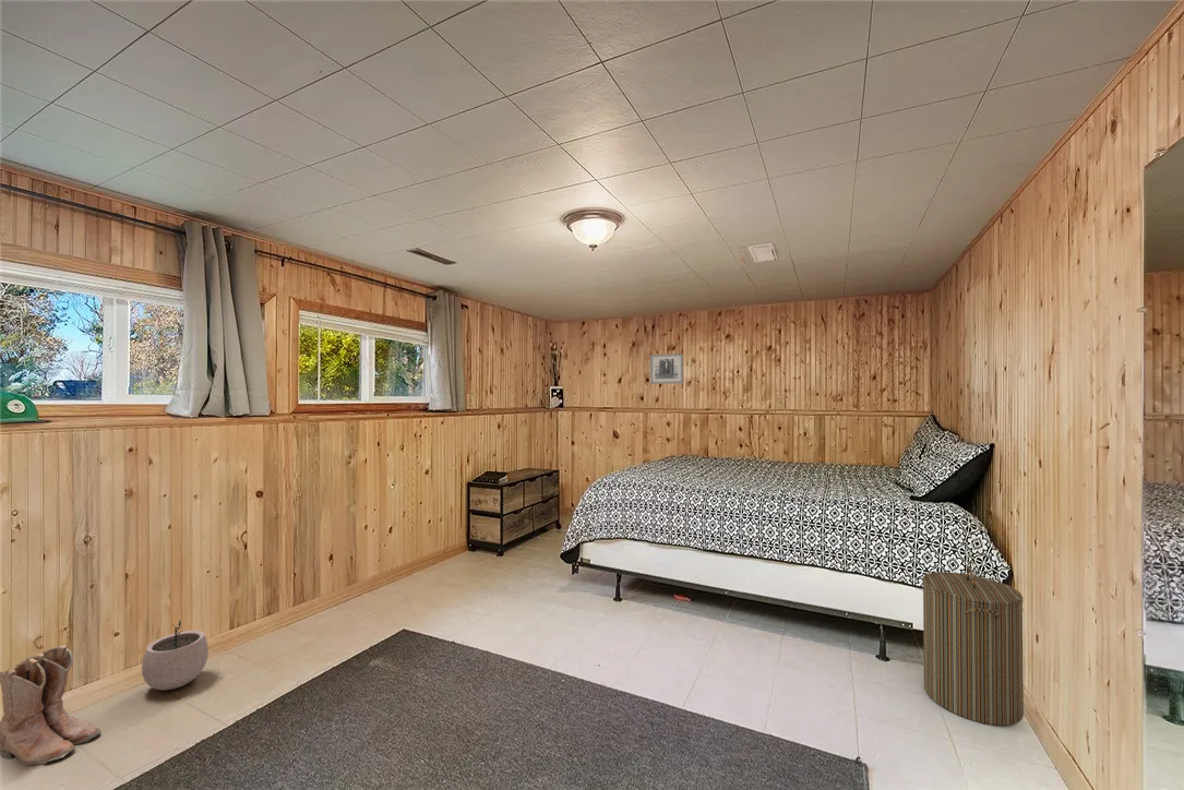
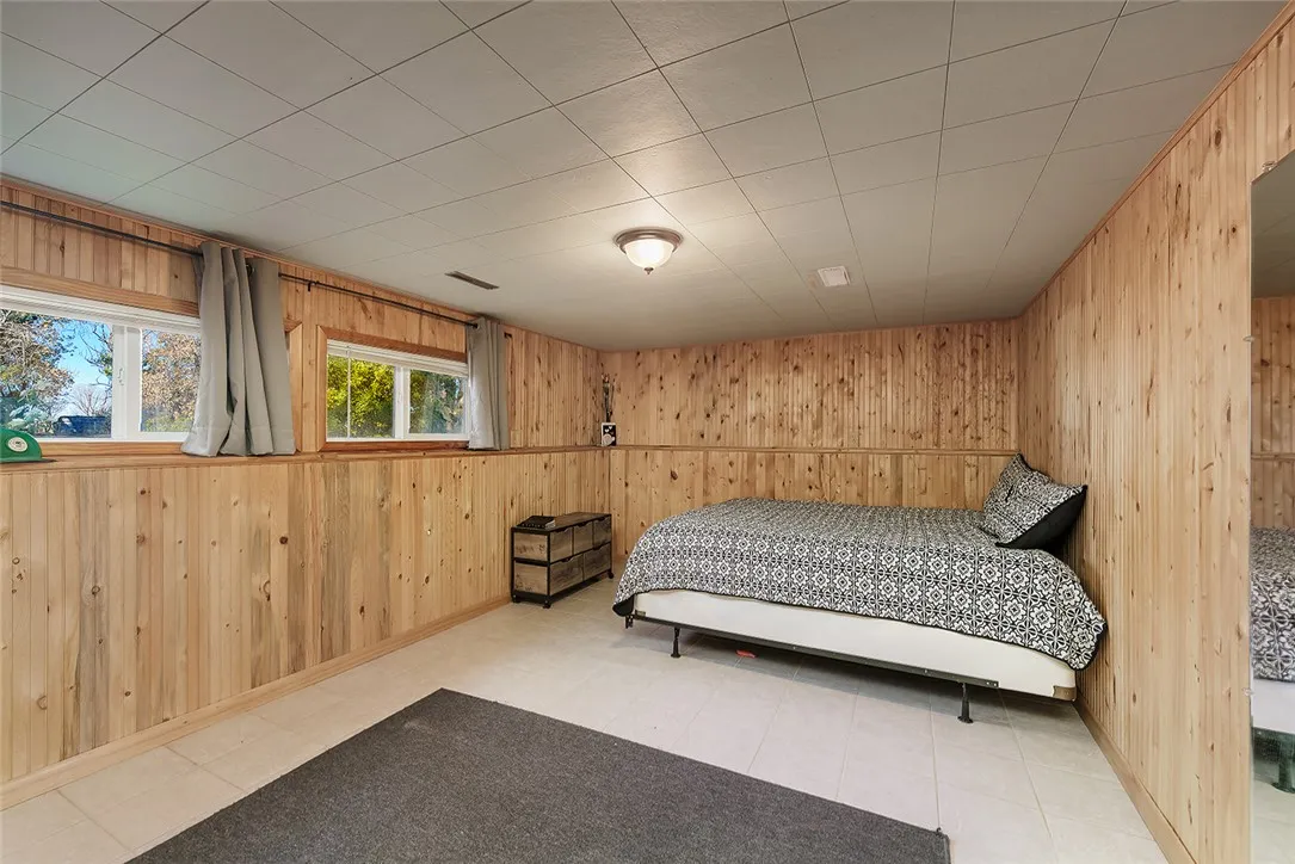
- boots (50, 699)
- plant pot (176, 653)
- laundry hamper (970, 634)
- wall art (666, 369)
